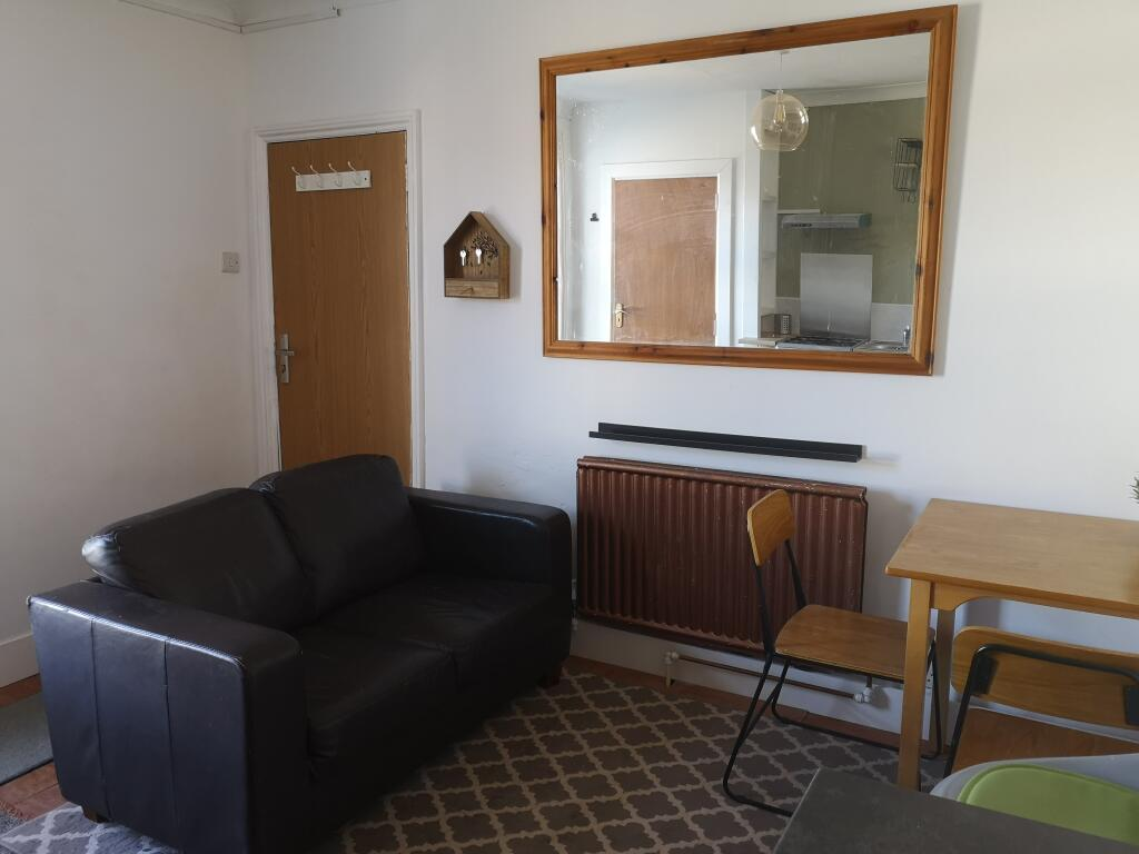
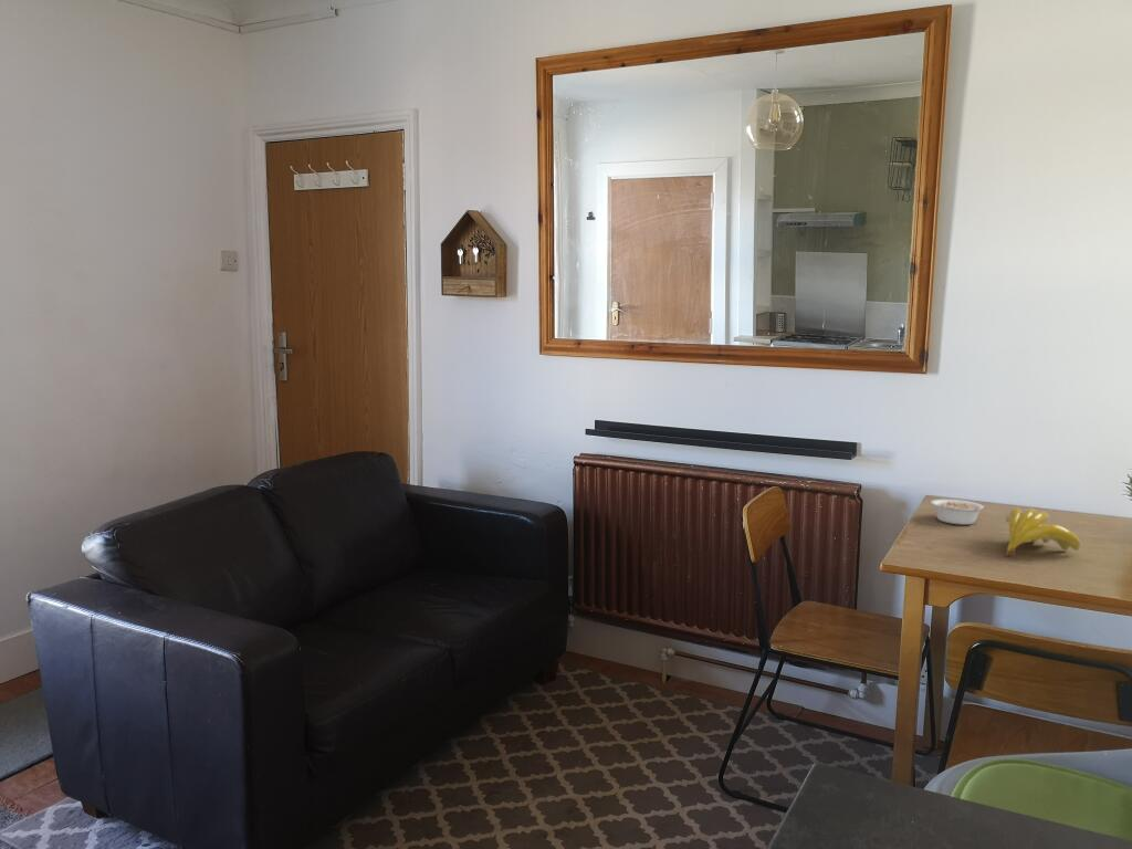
+ legume (958, 511)
+ banana (1027, 530)
